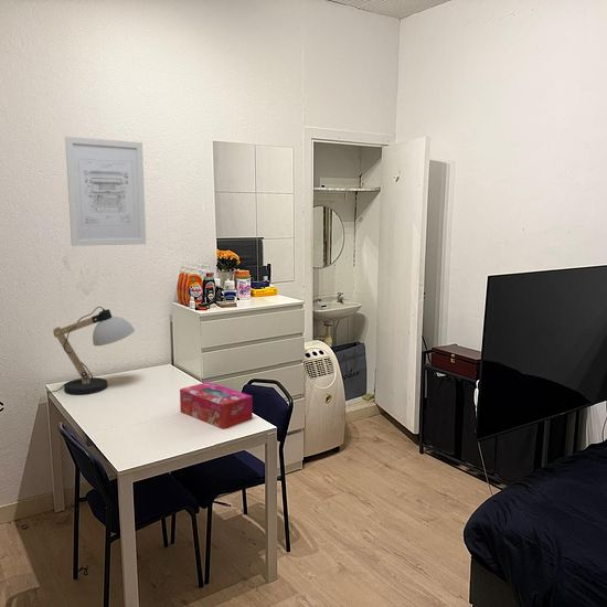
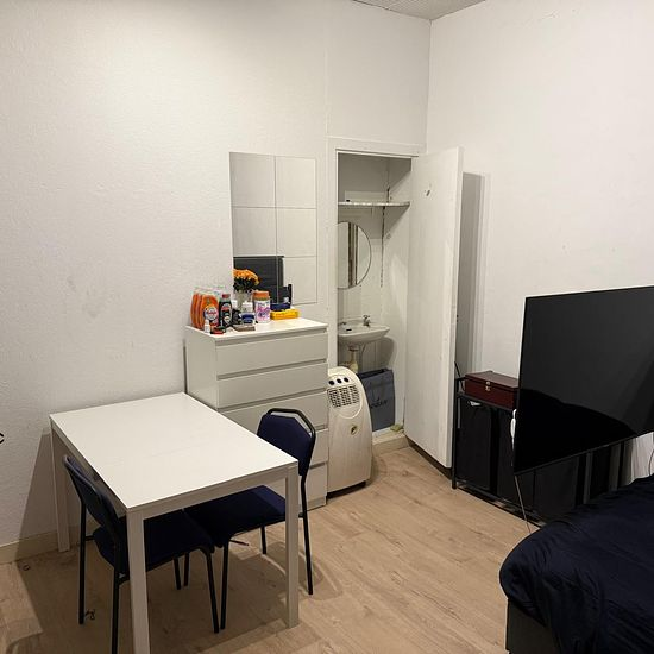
- wall art (107, 193)
- desk lamp (94, 344)
- tissue box (215, 404)
